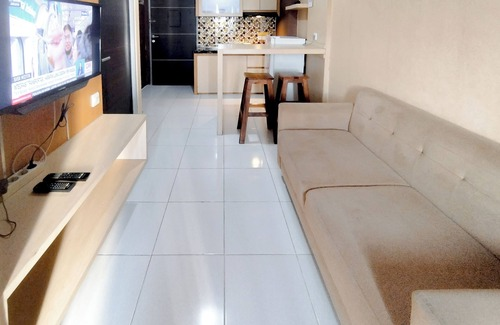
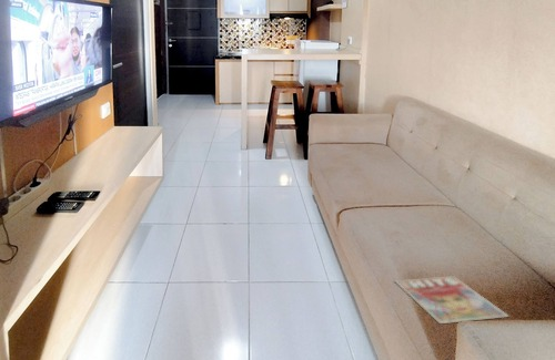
+ magazine (447, 297)
